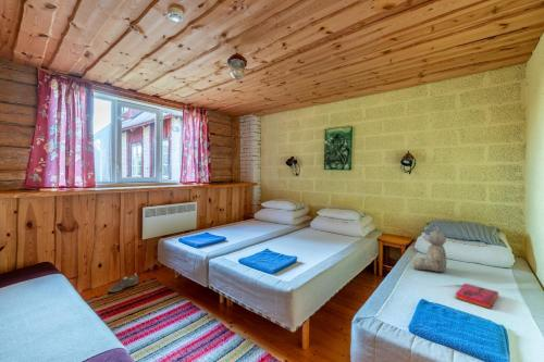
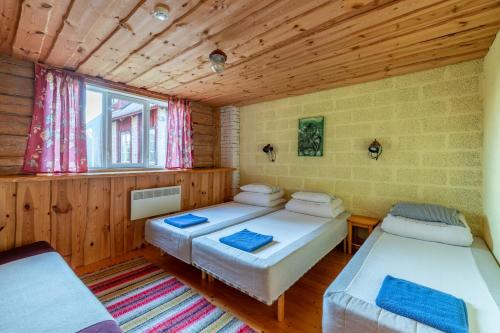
- hardback book (477, 295)
- sneaker (123, 282)
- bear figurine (429, 247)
